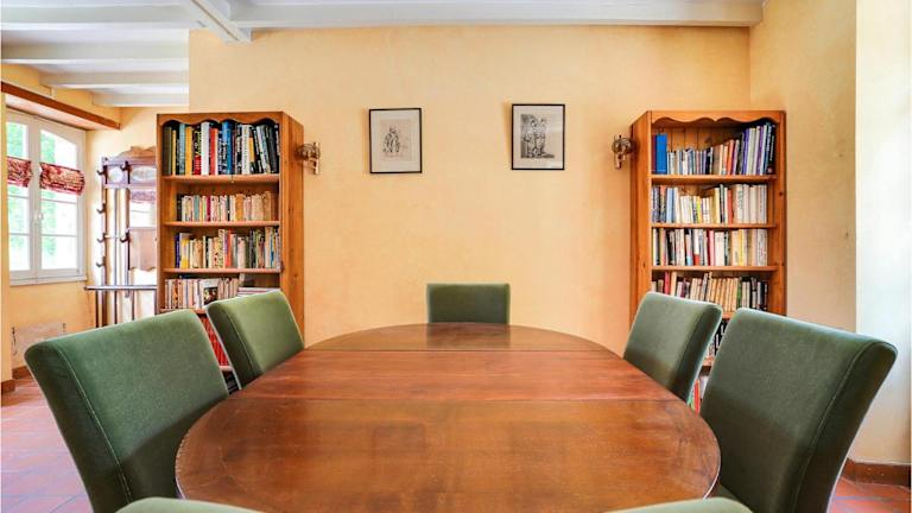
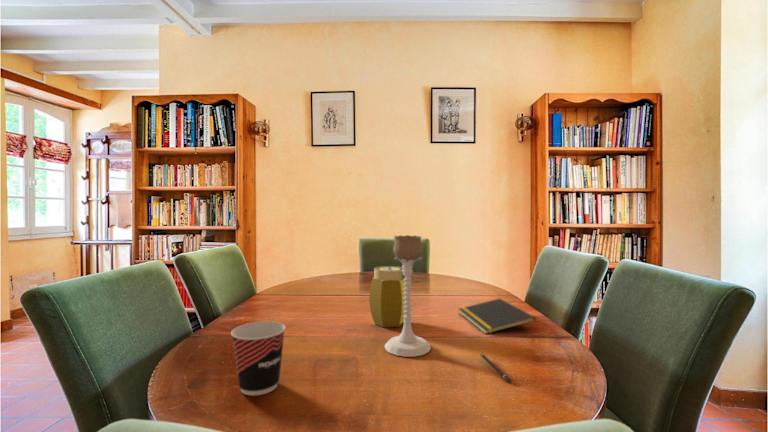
+ jar (389, 295)
+ cup (259, 357)
+ pen (495, 367)
+ notepad (493, 314)
+ candle holder (407, 292)
